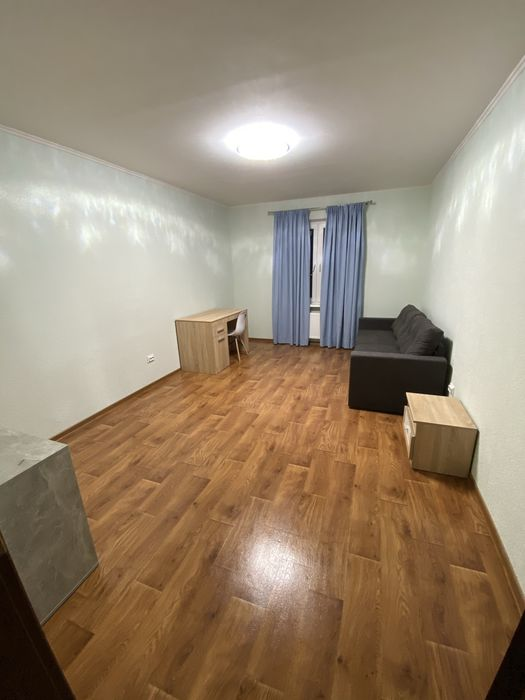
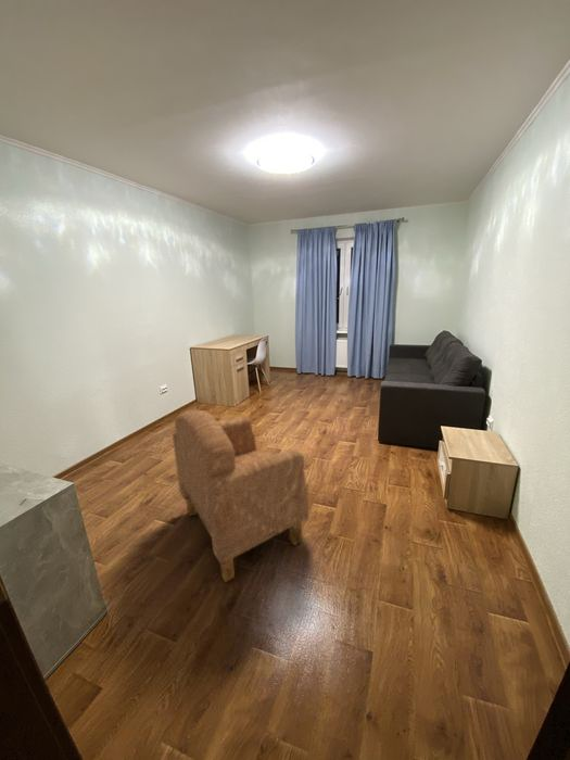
+ armchair (242, 468)
